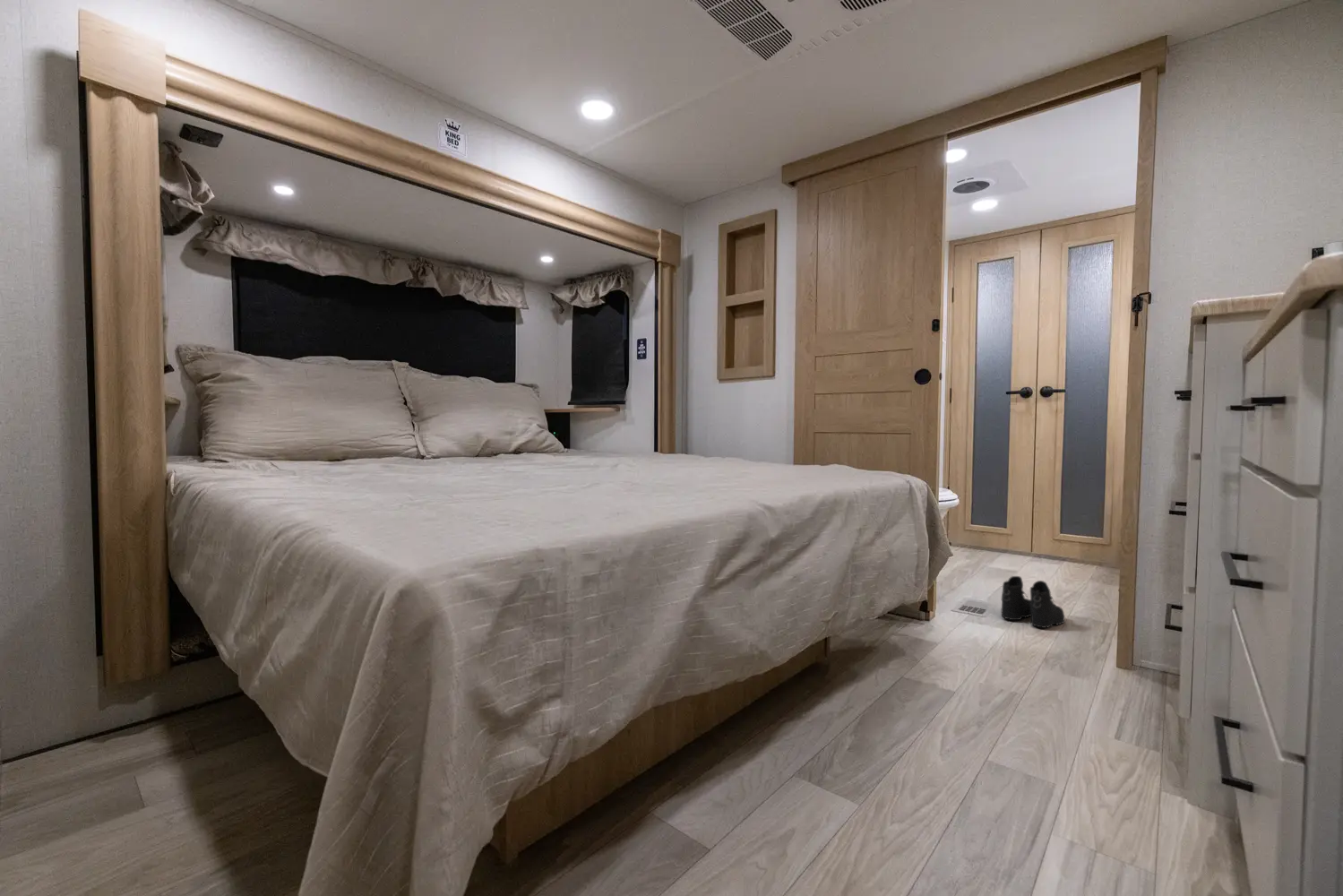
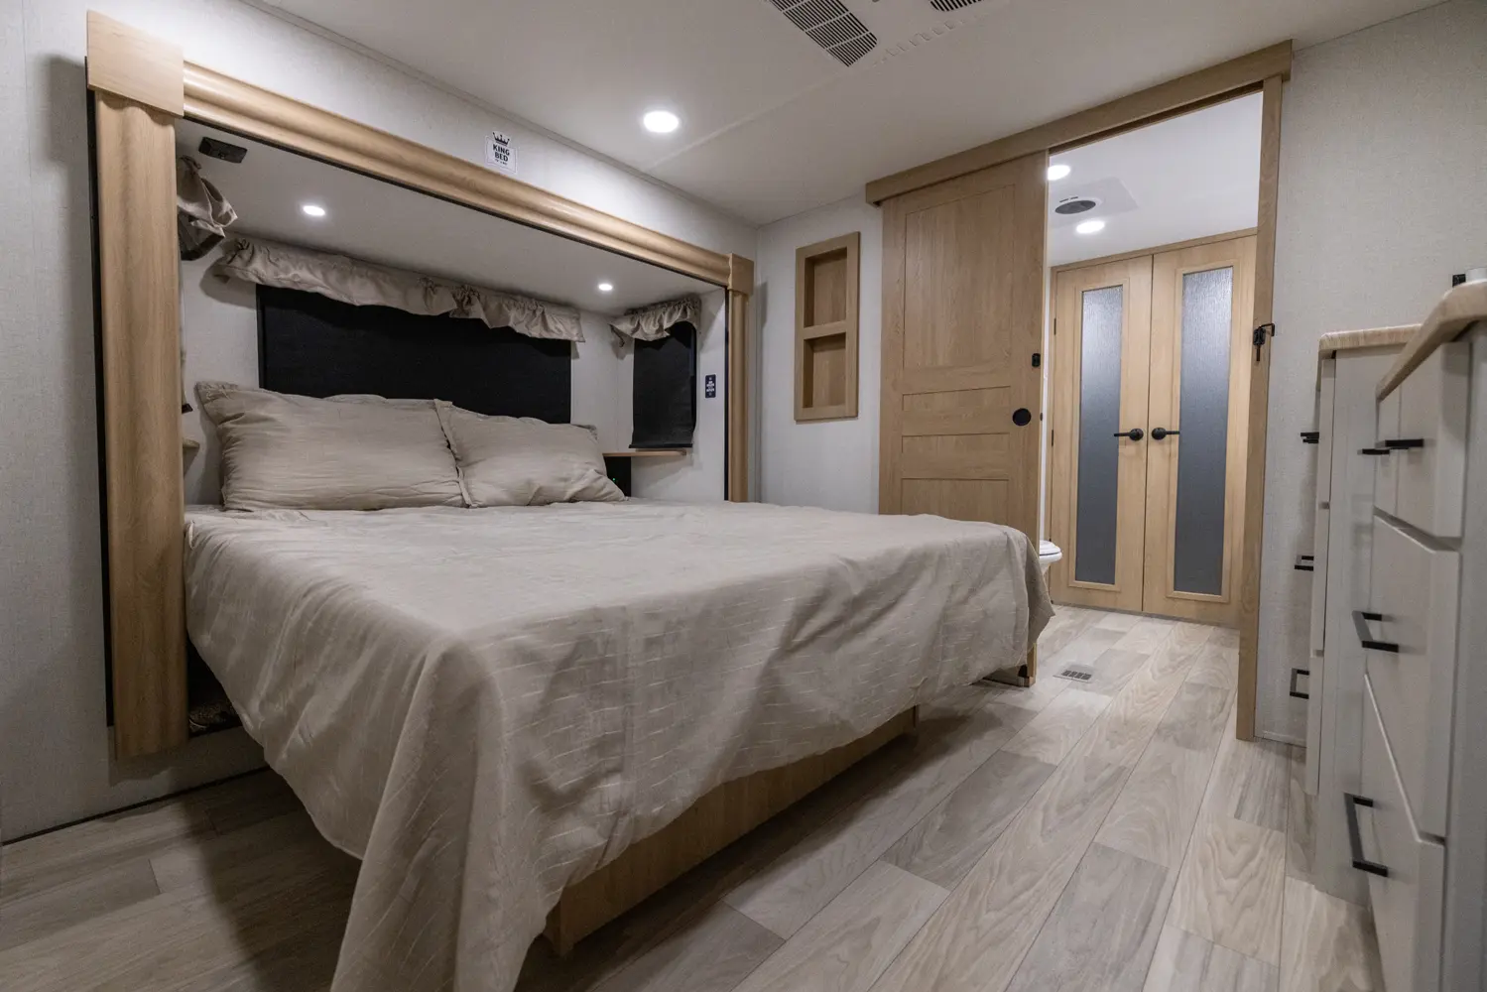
- boots (1032, 598)
